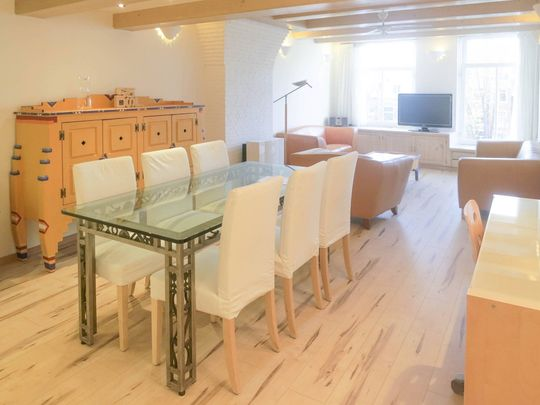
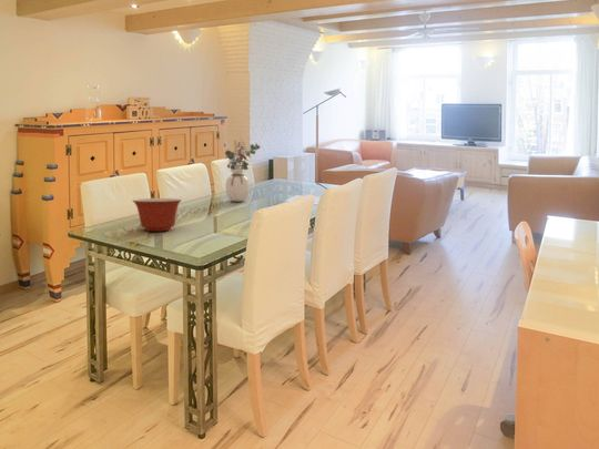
+ bouquet (241, 169)
+ mixing bowl (158, 214)
